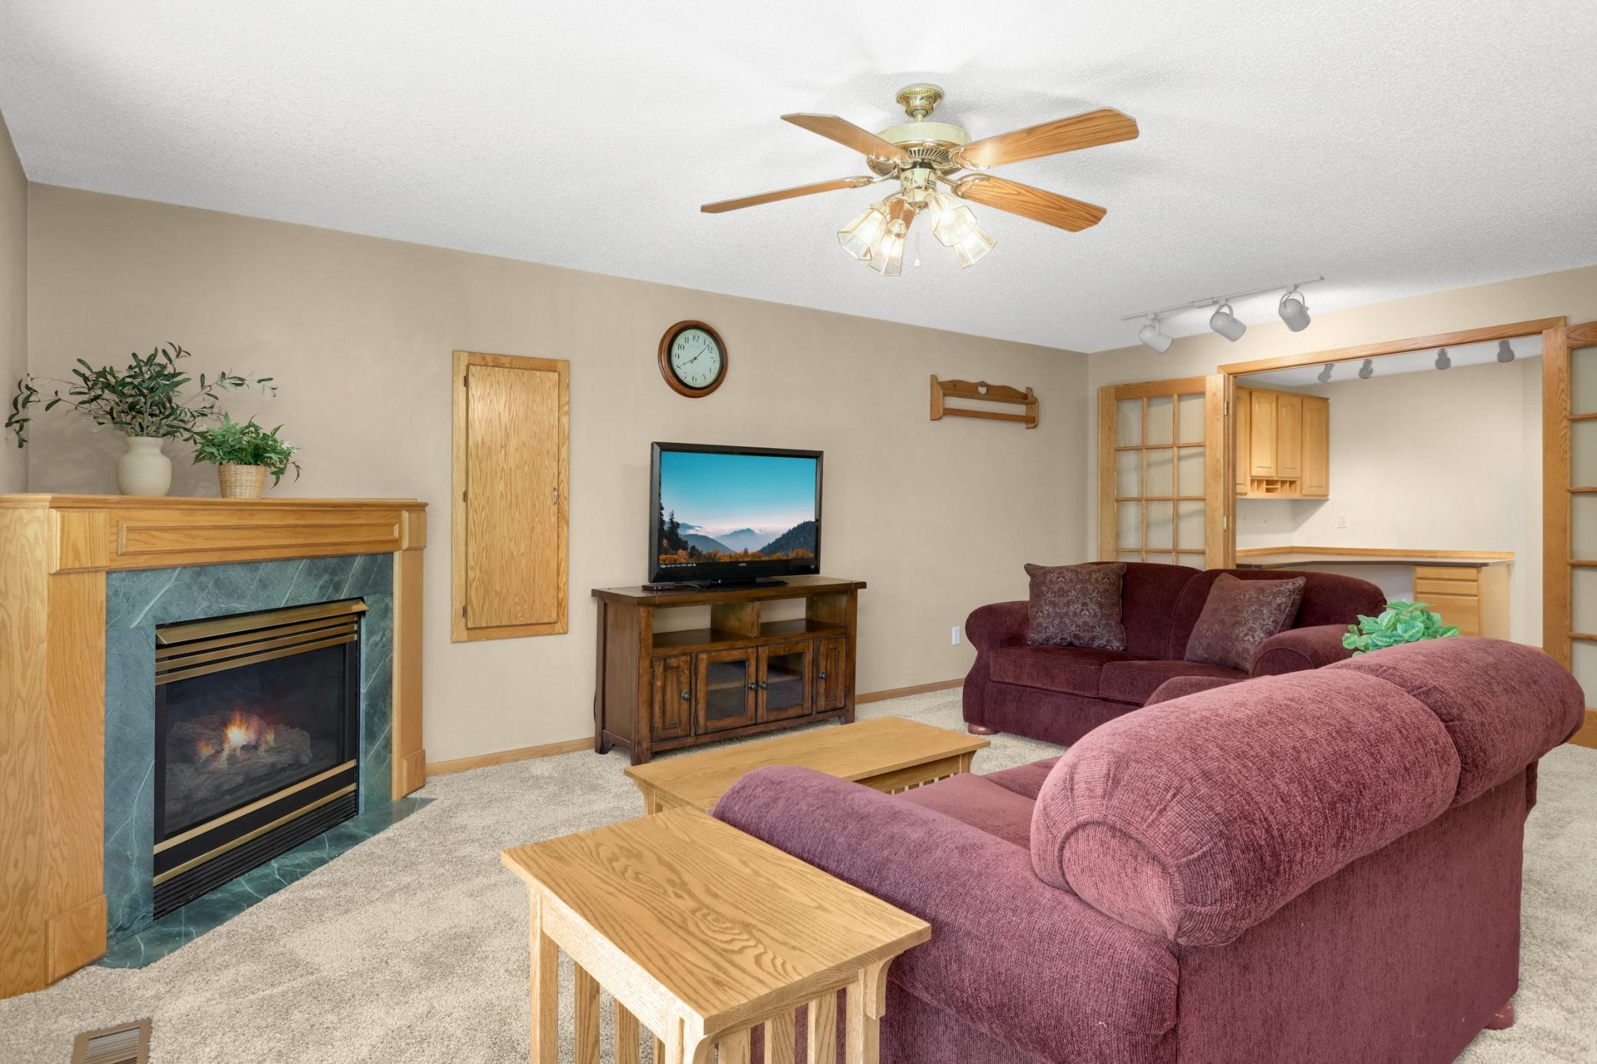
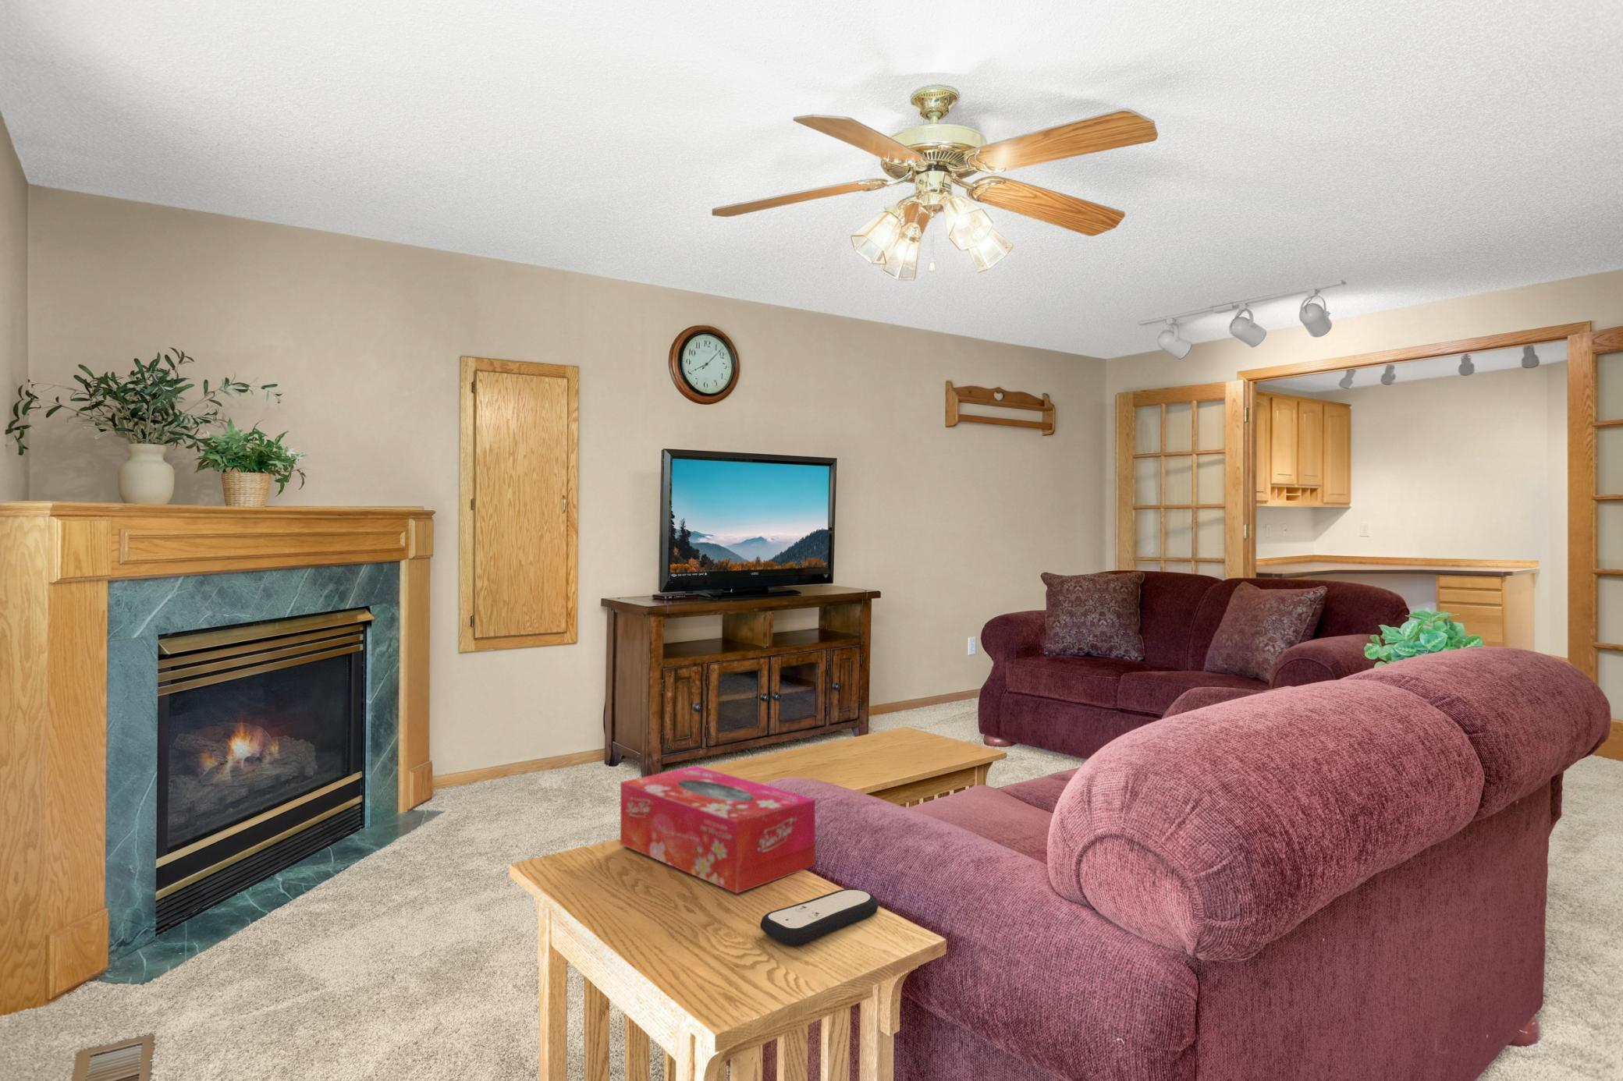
+ remote control (823, 913)
+ tissue box (714, 822)
